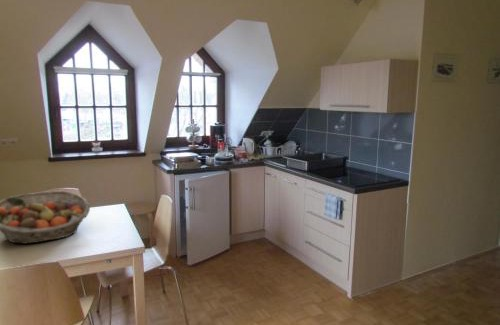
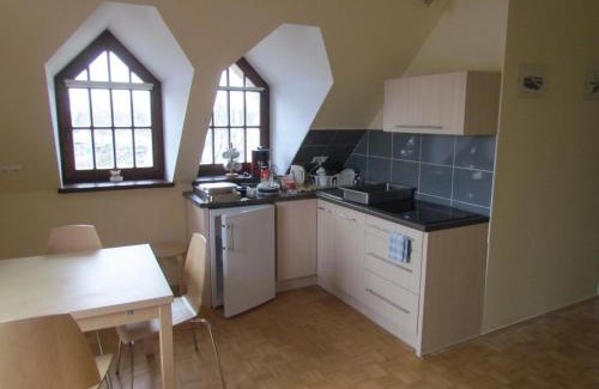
- fruit basket (42, 215)
